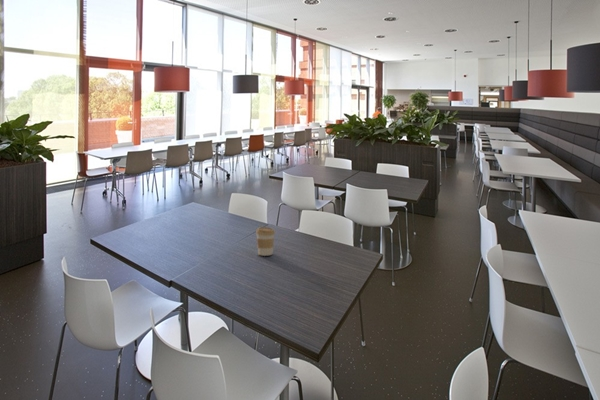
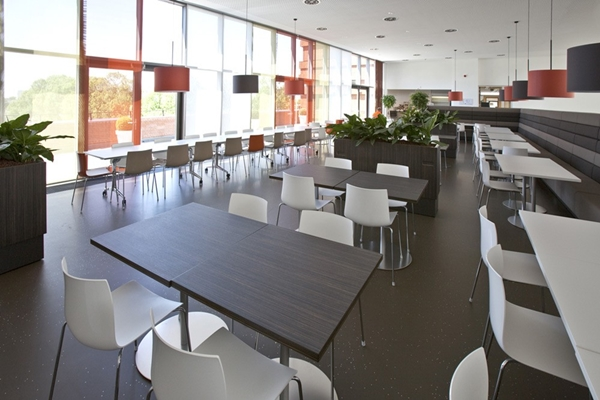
- coffee cup (265, 241)
